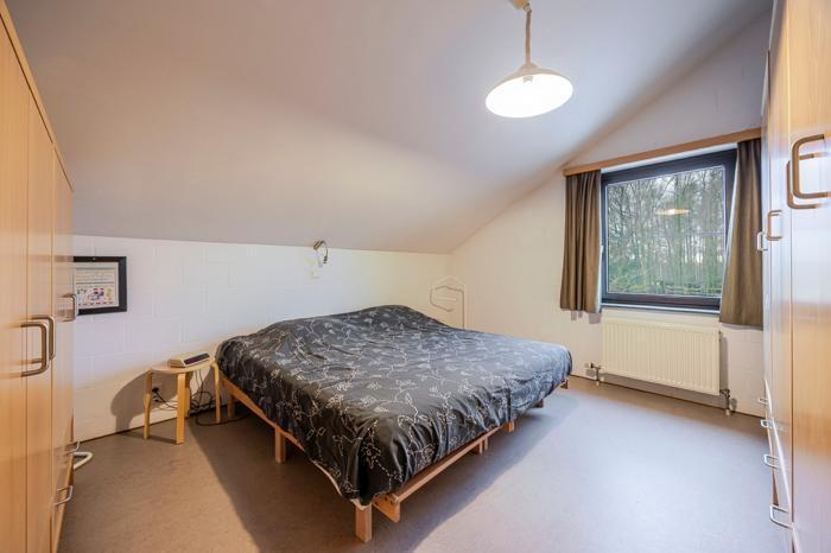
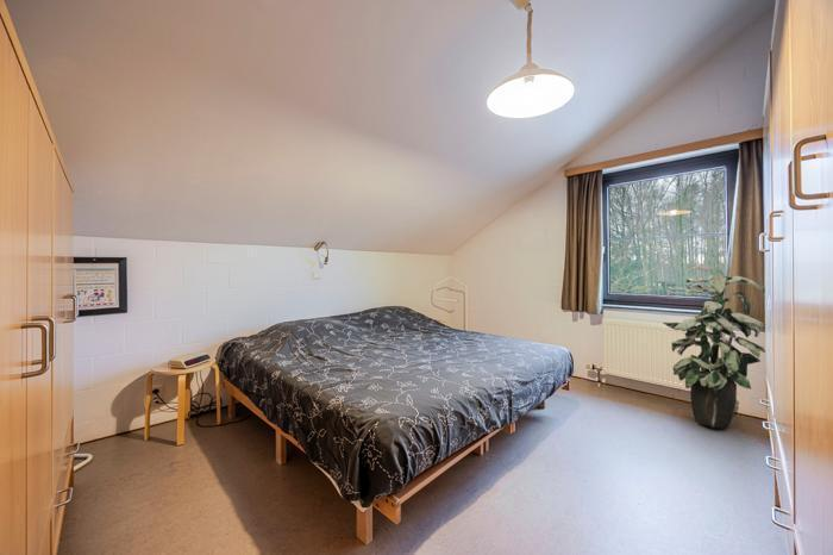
+ indoor plant (709, 344)
